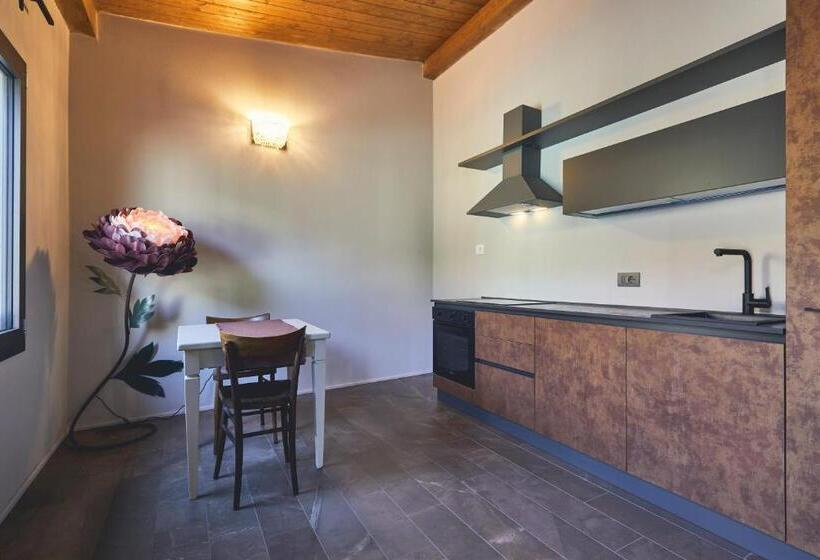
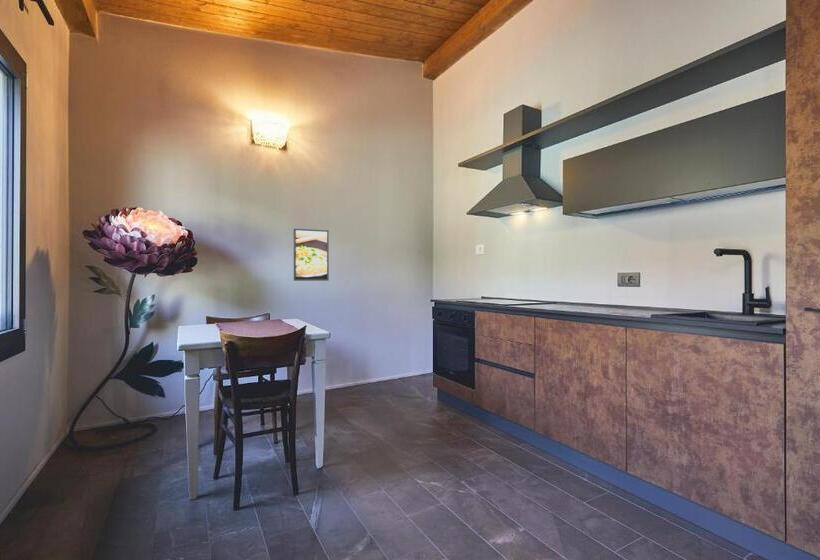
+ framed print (311, 255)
